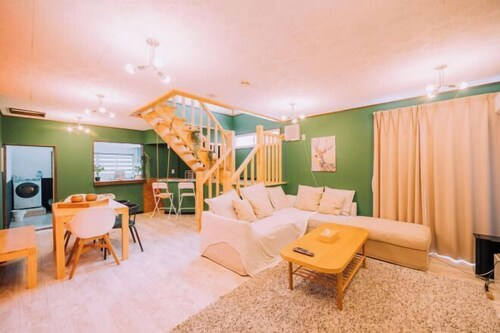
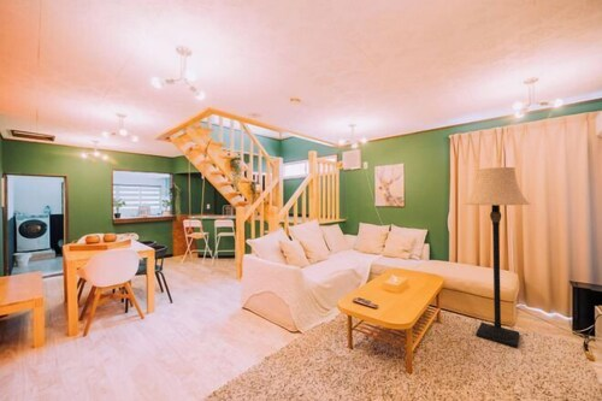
+ lamp (496, 252)
